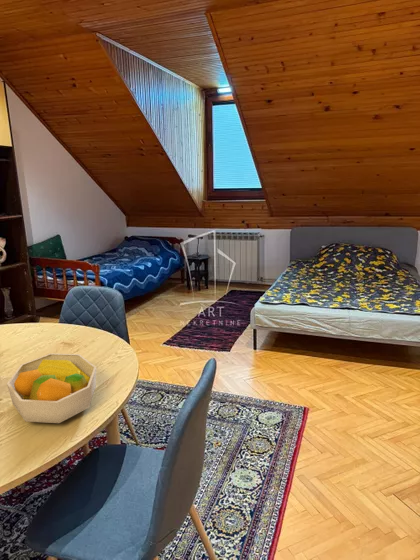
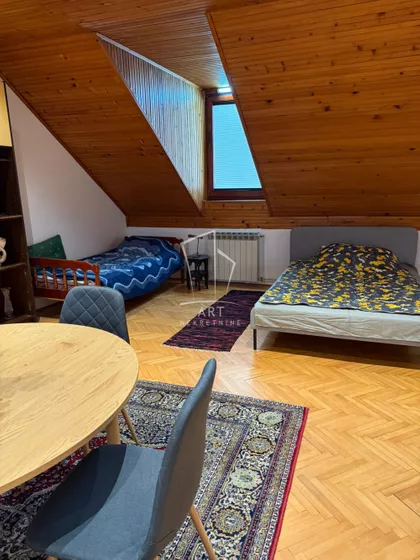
- fruit bowl (54, 382)
